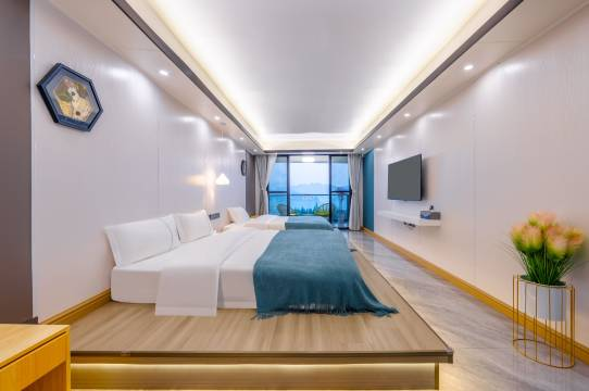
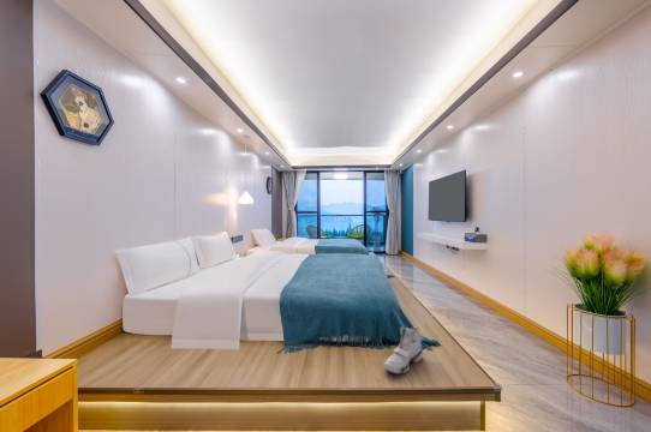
+ sneaker (404, 347)
